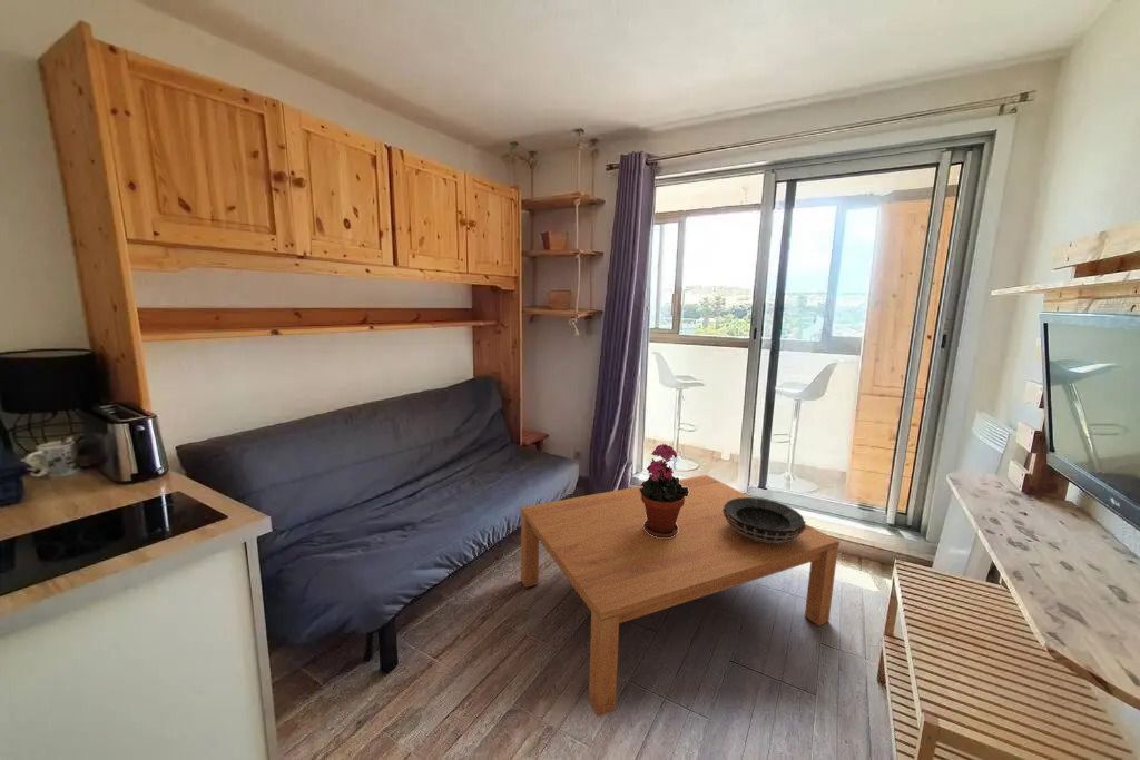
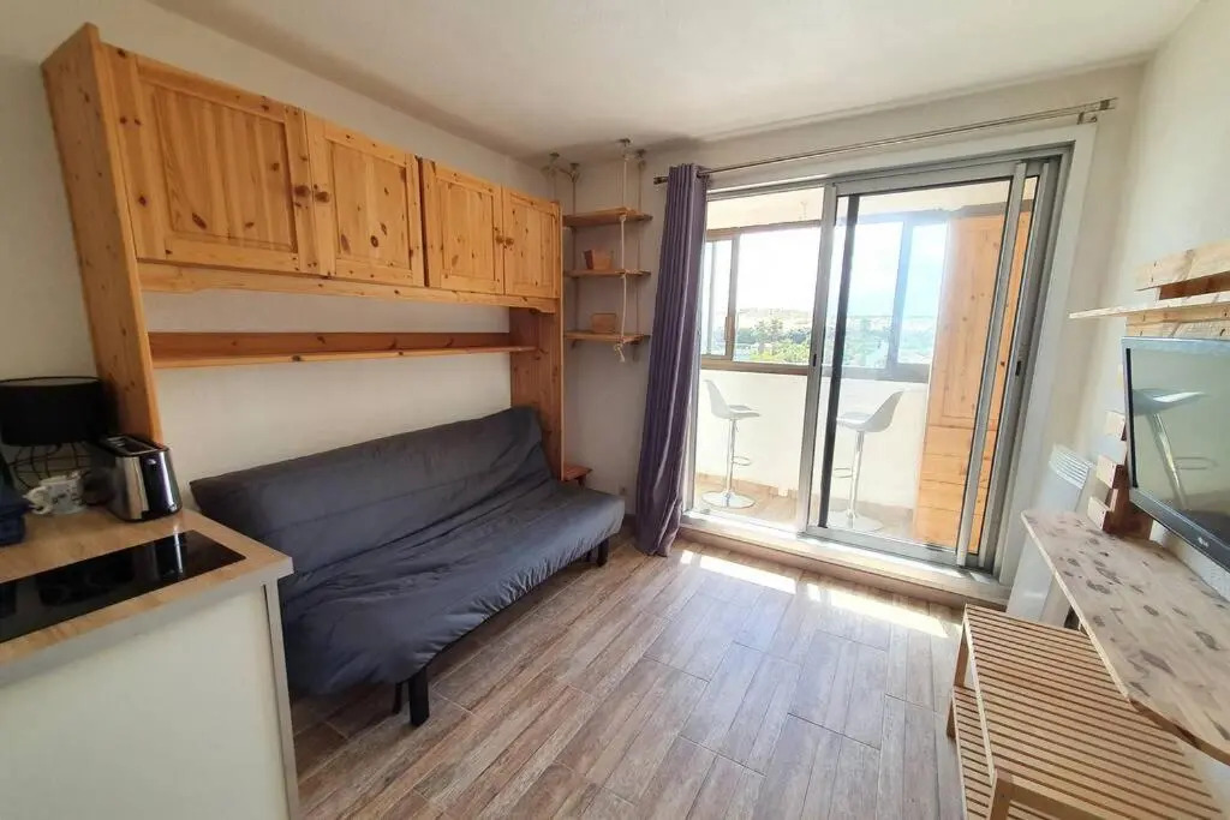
- coffee table (667, 562)
- potted plant (661, 487)
- decorative bowl (763, 522)
